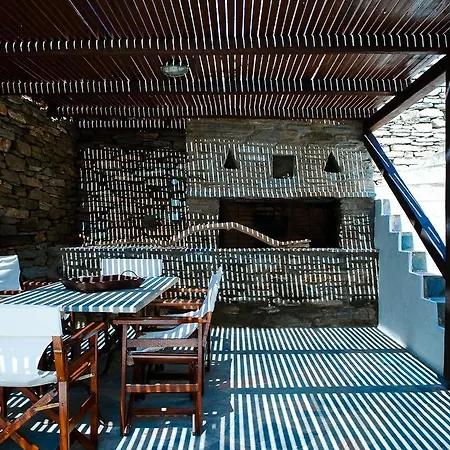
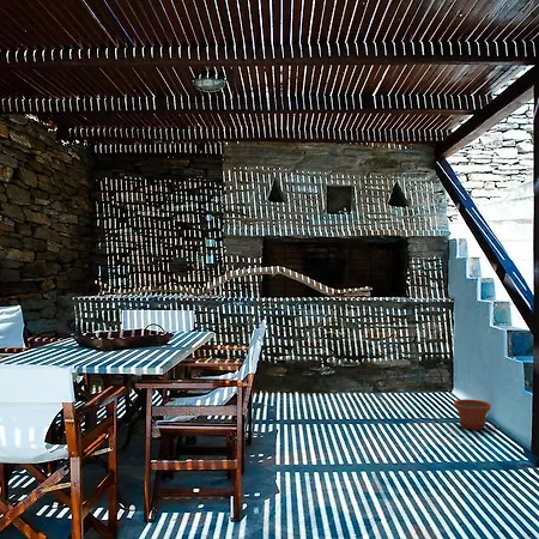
+ plant pot (472, 414)
